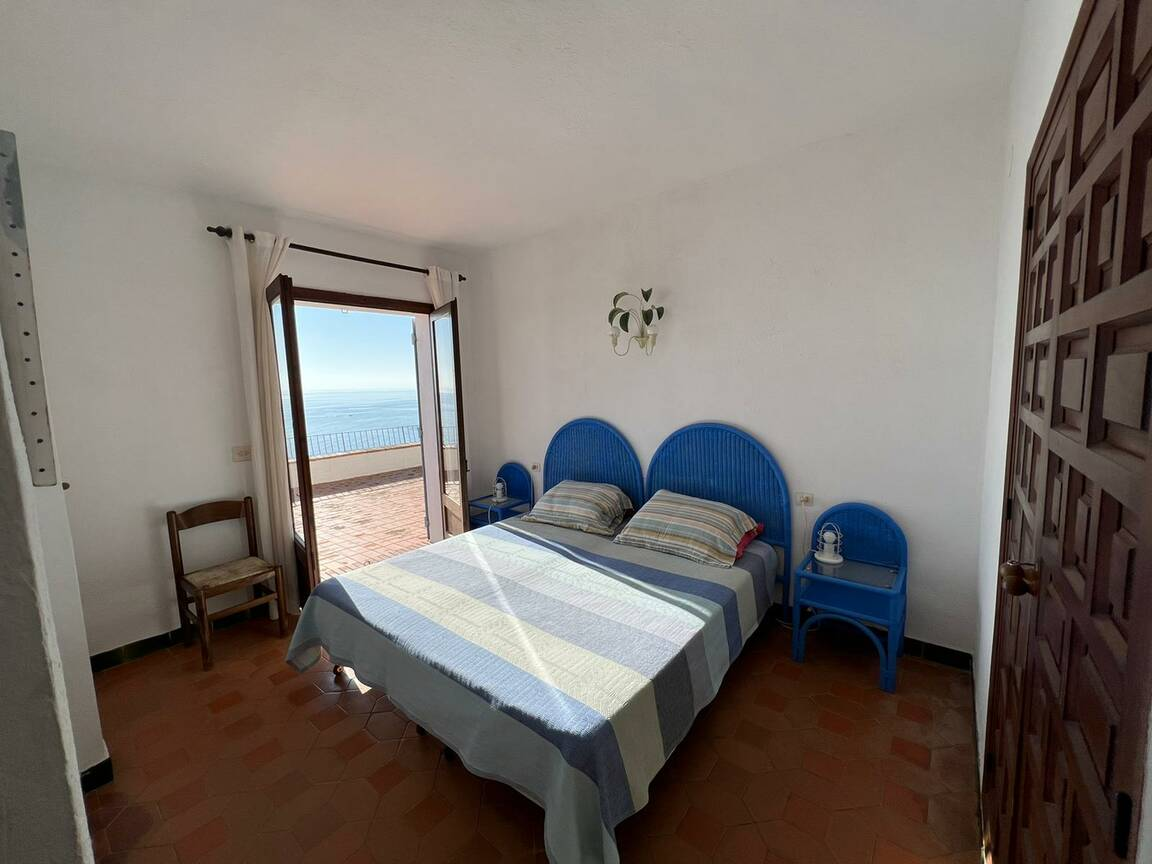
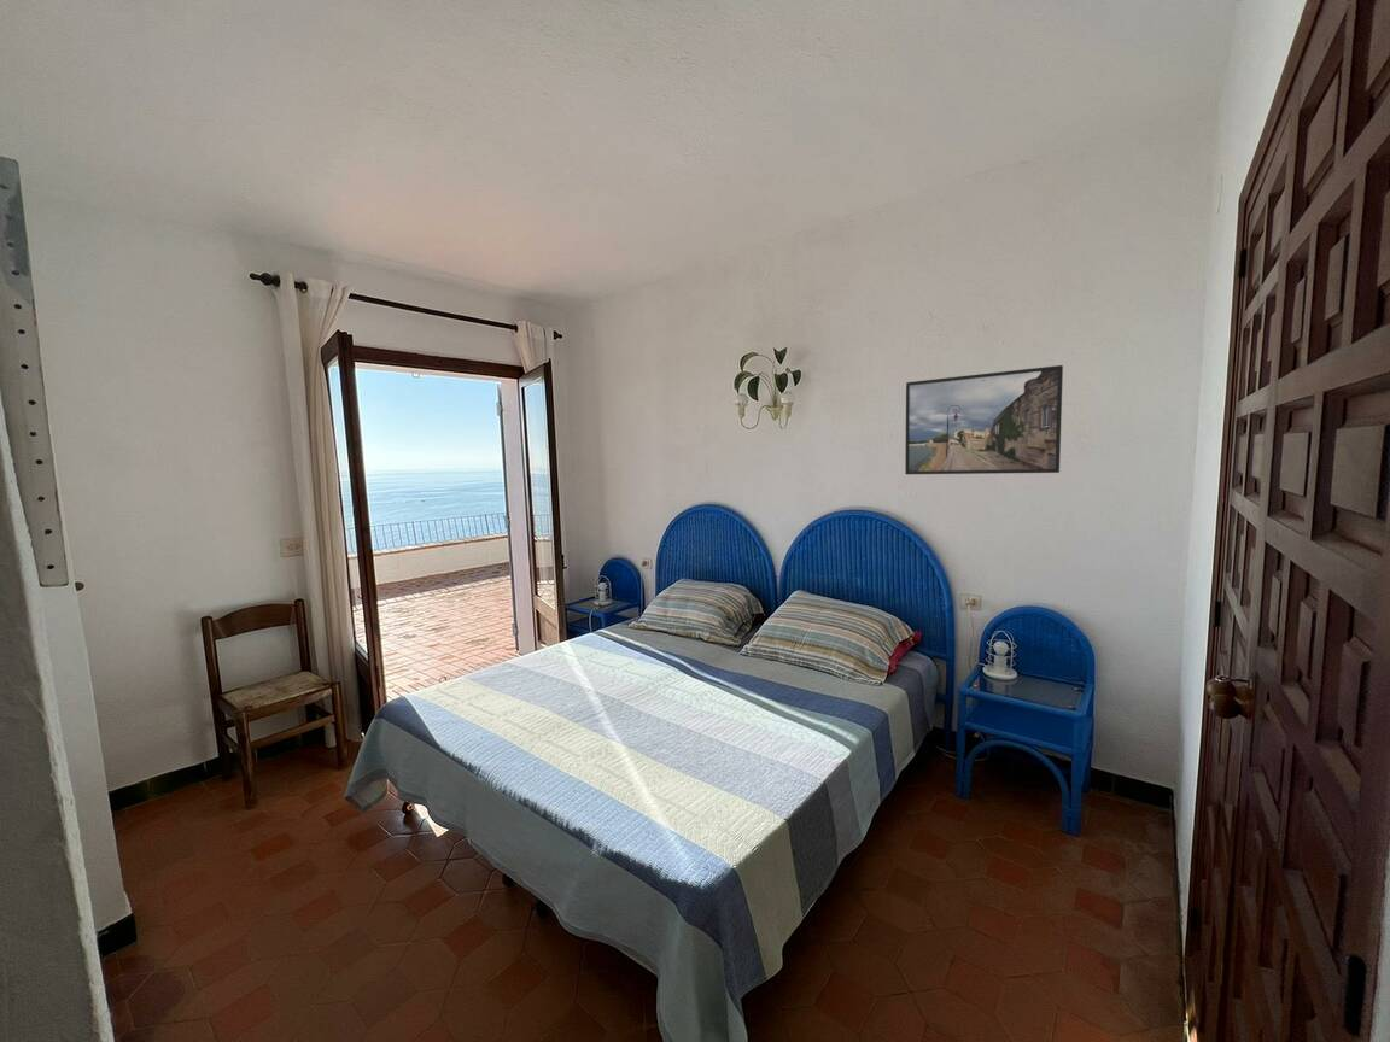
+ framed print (977, 425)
